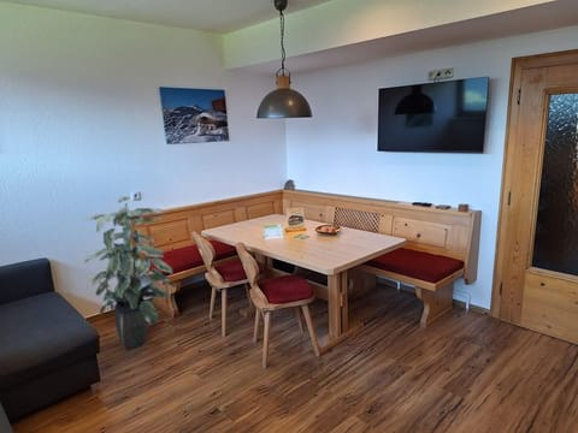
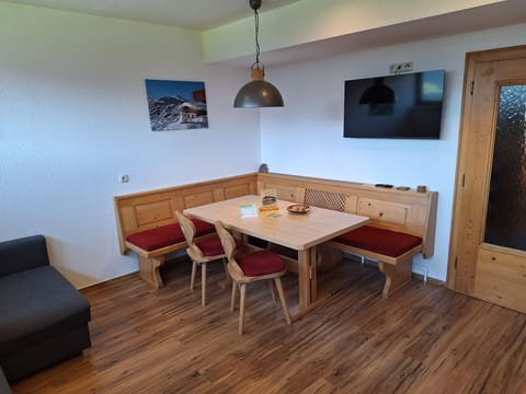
- indoor plant (131, 274)
